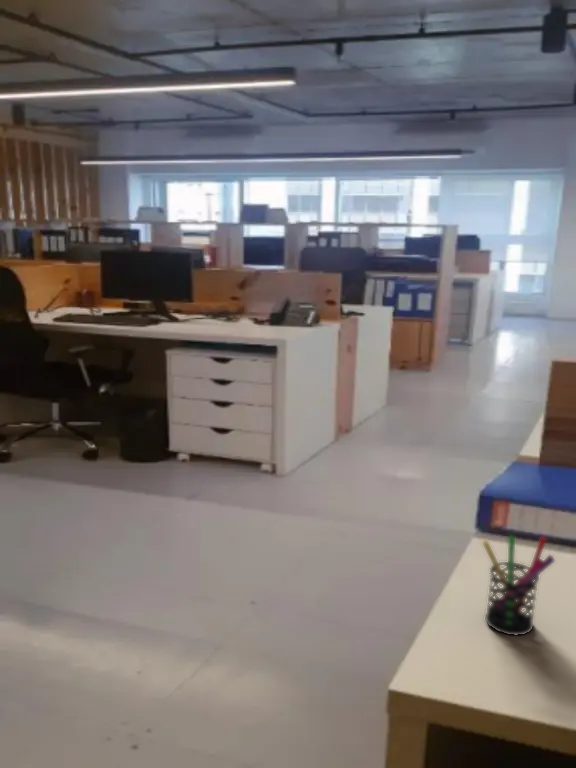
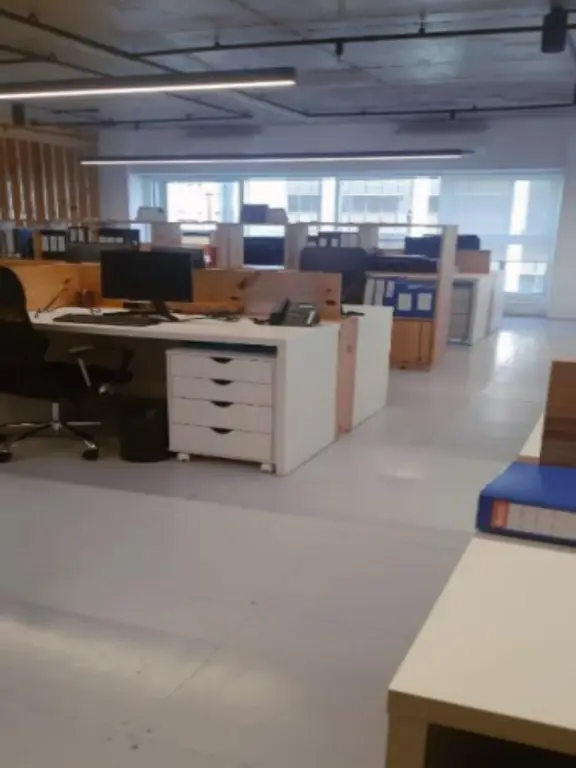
- pen holder (515, 577)
